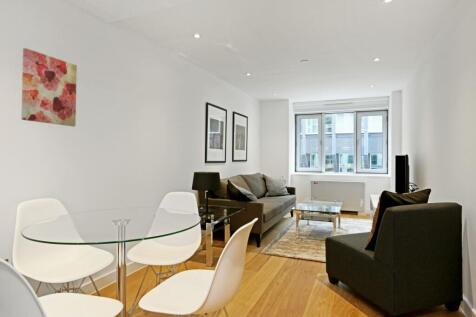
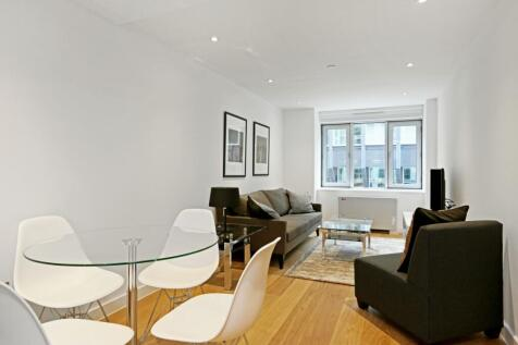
- wall art (51, 90)
